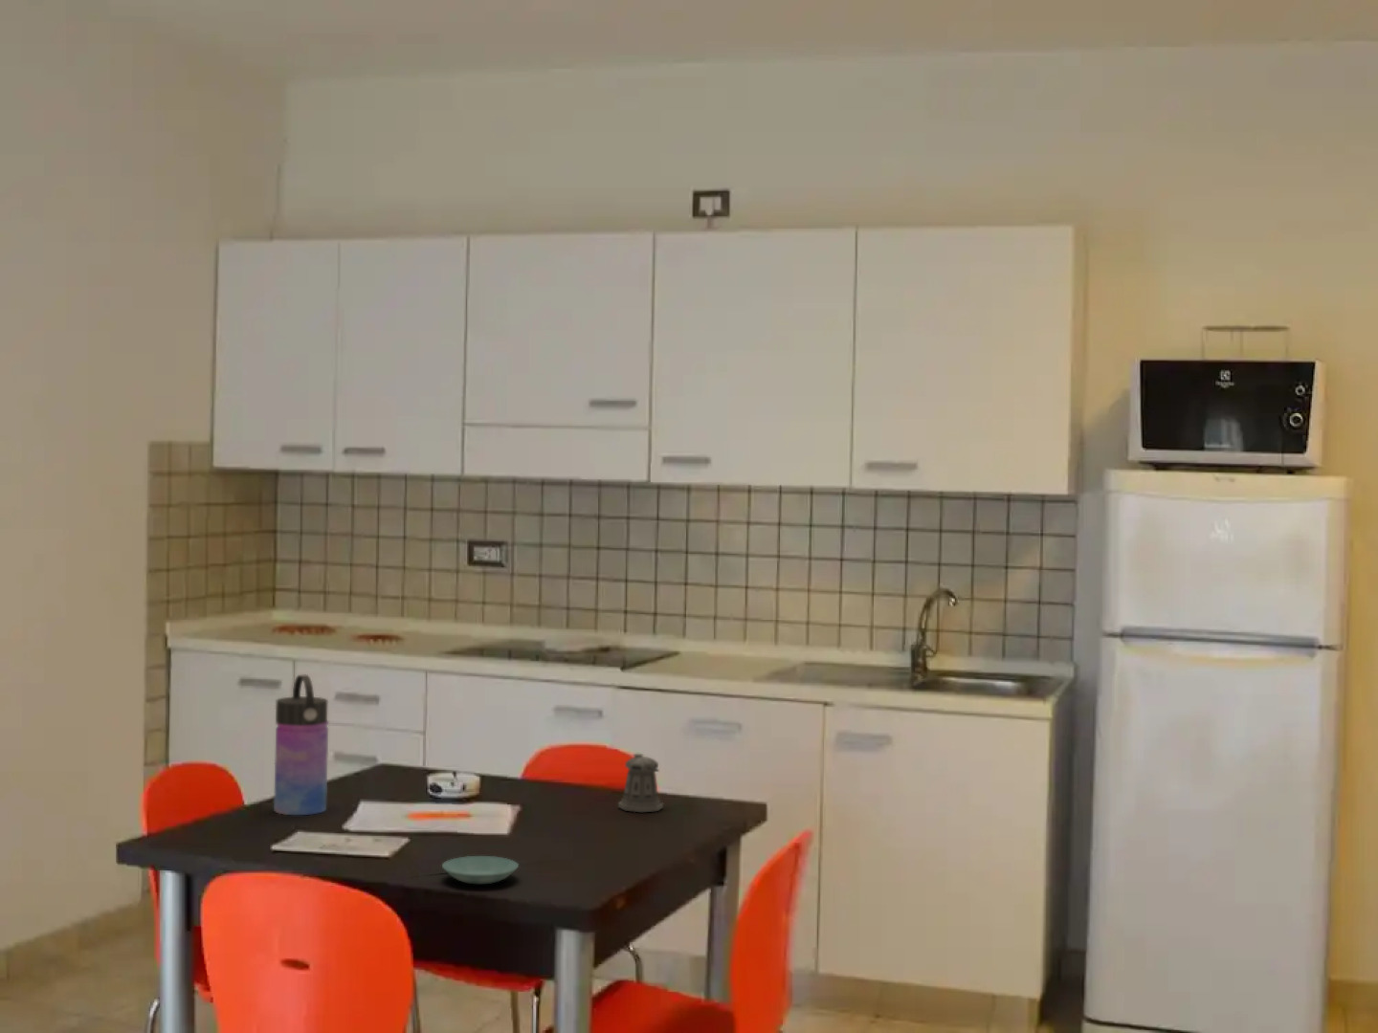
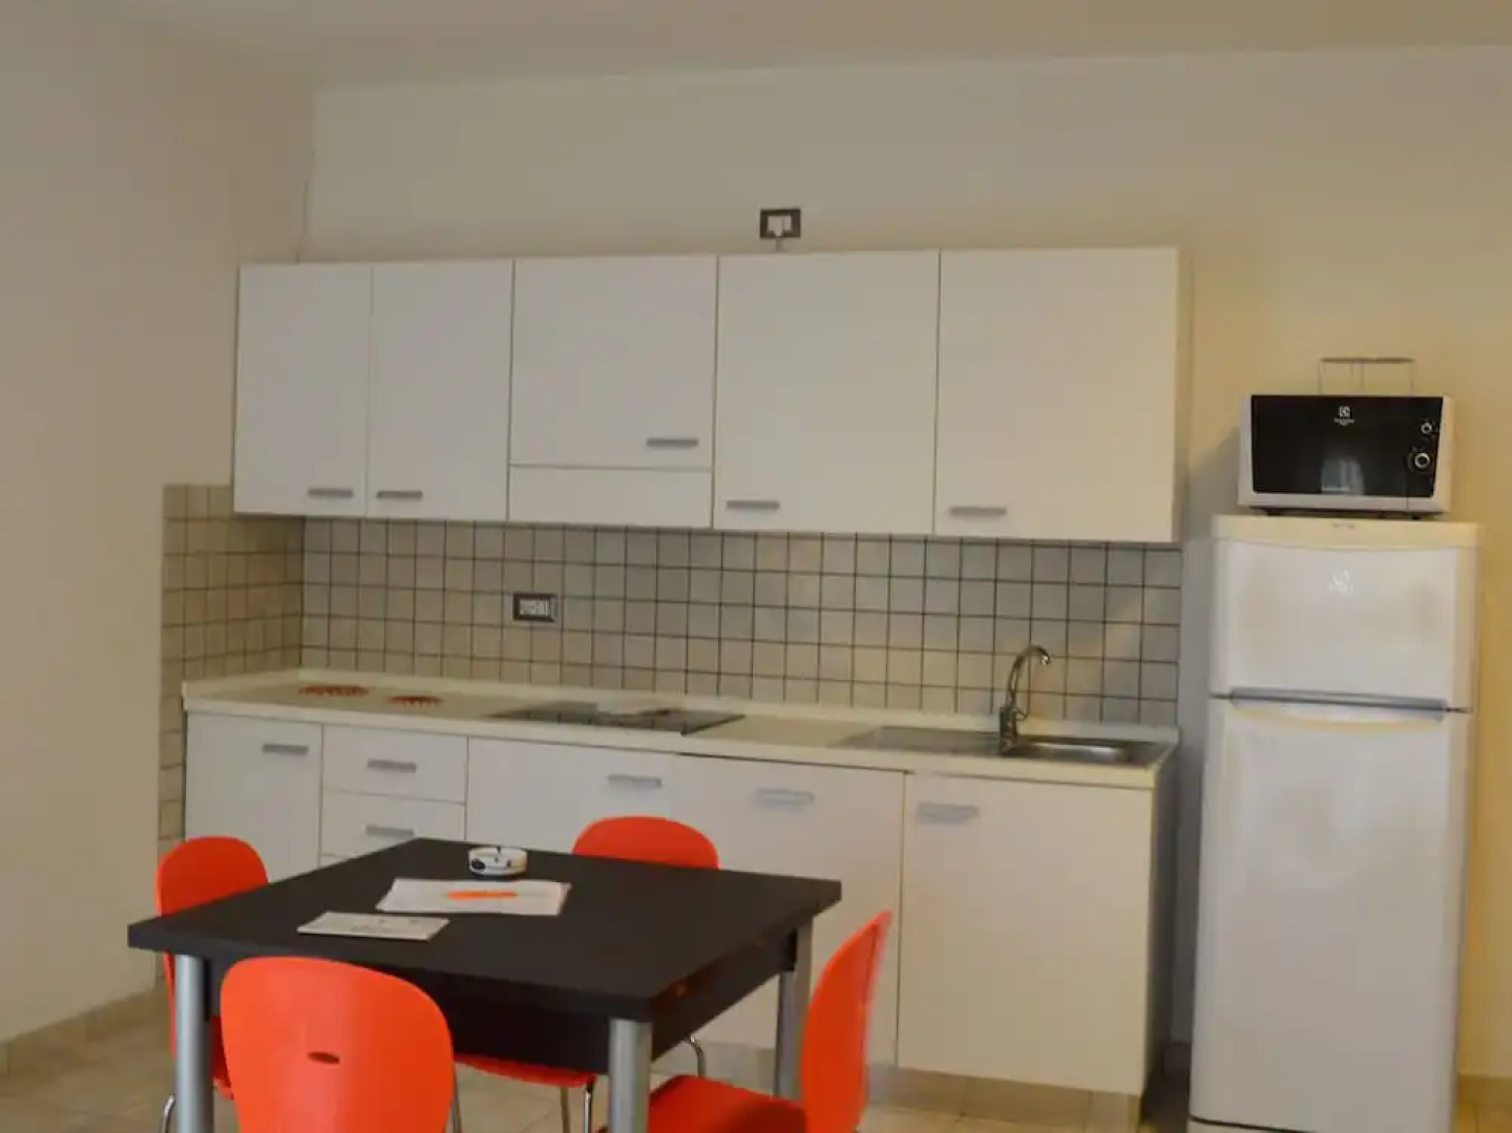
- pepper shaker (642, 781)
- saucer (480, 871)
- water bottle (302, 742)
